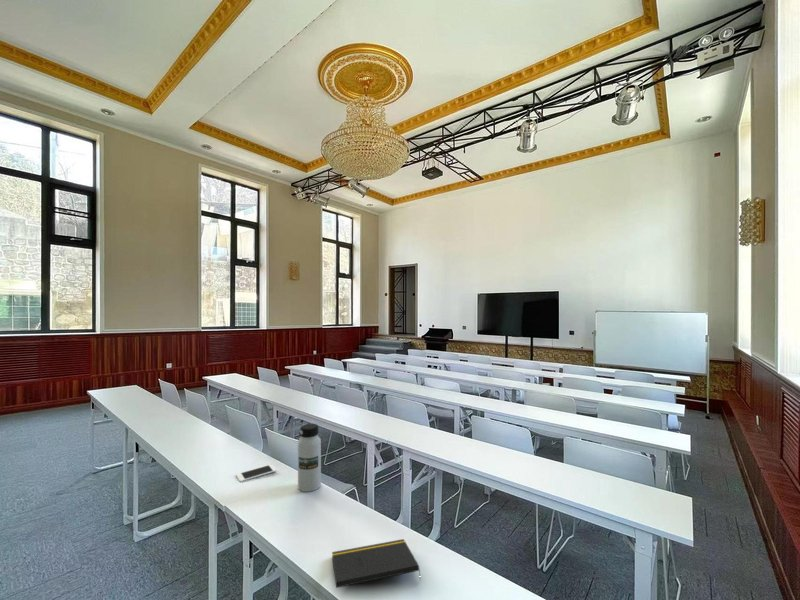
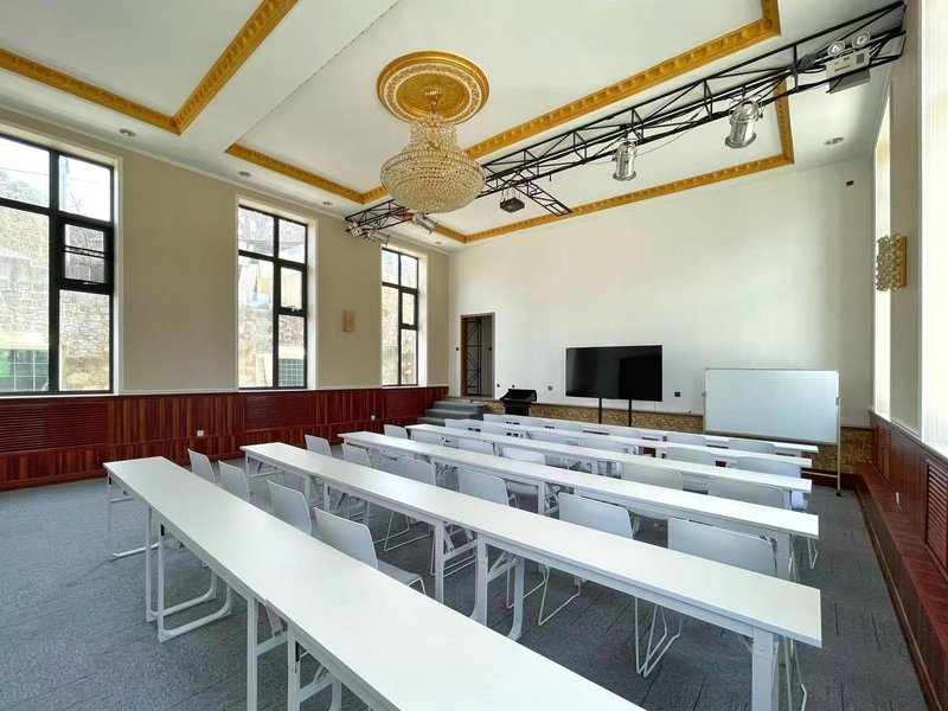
- notepad (373, 561)
- cell phone (256, 472)
- water bottle (309, 456)
